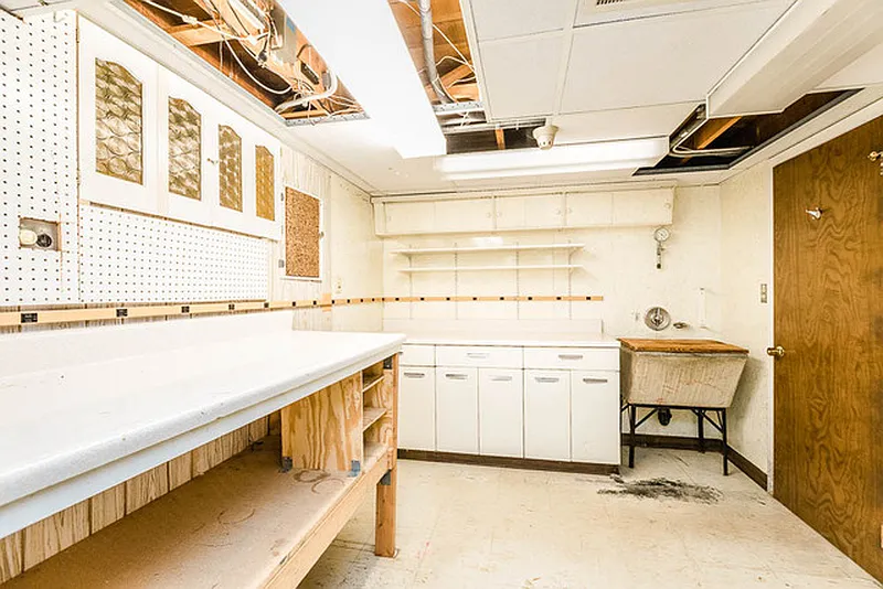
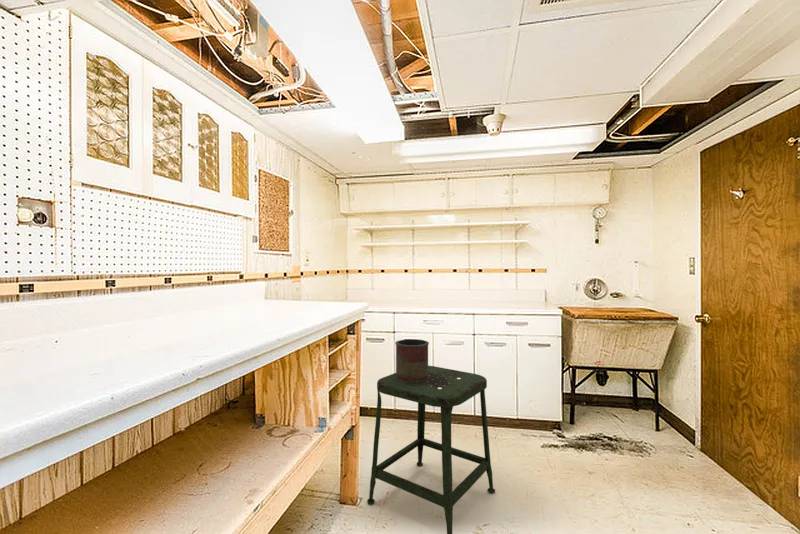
+ paint can (412, 359)
+ stool (430, 440)
